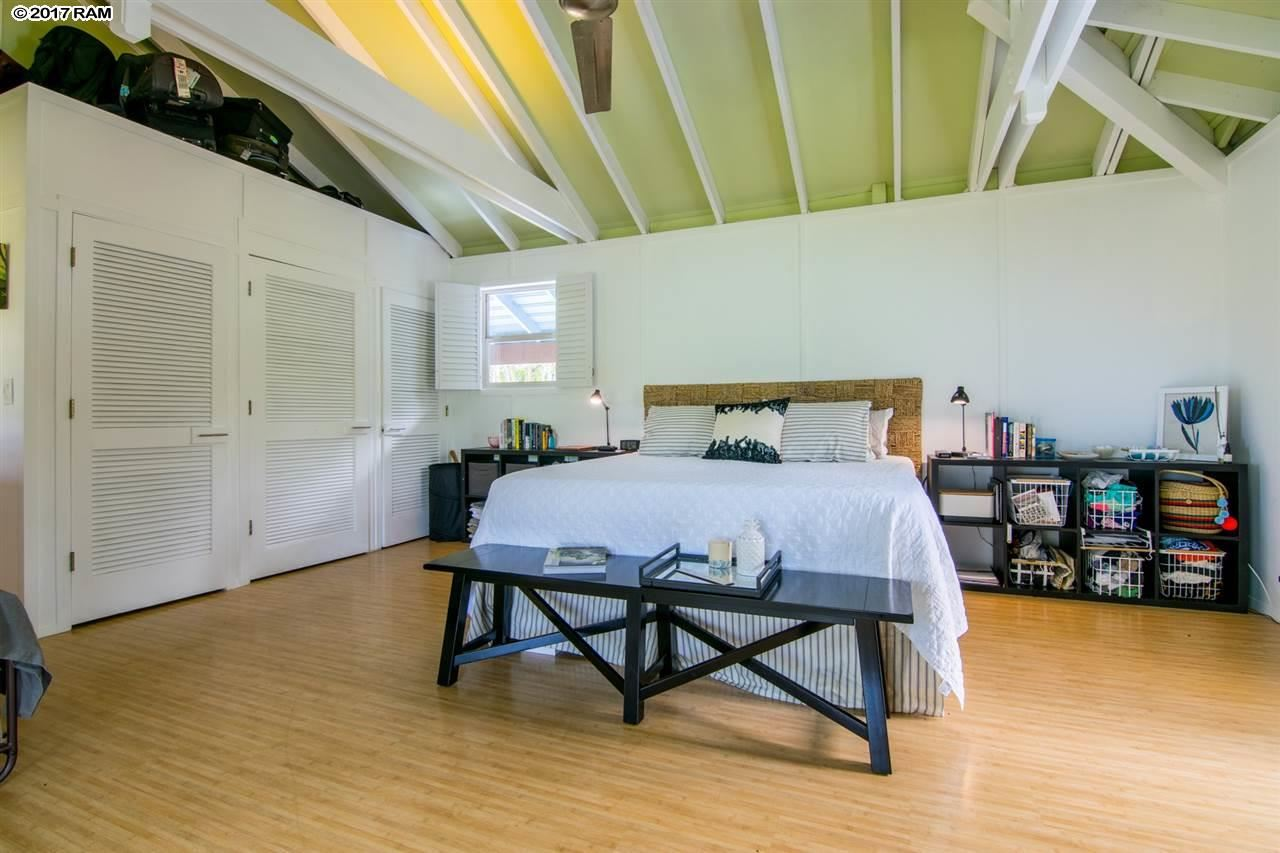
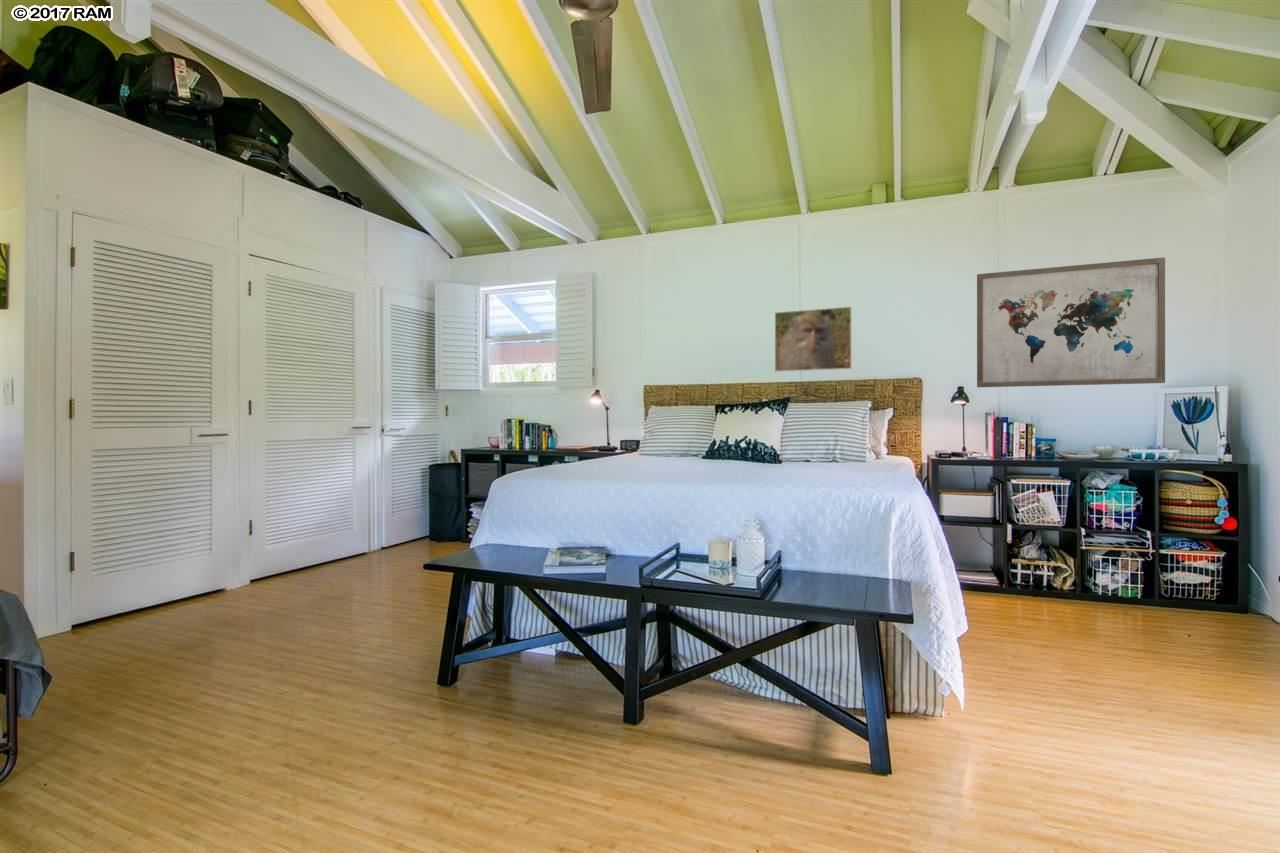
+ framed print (812, 340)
+ wall art (1065, 325)
